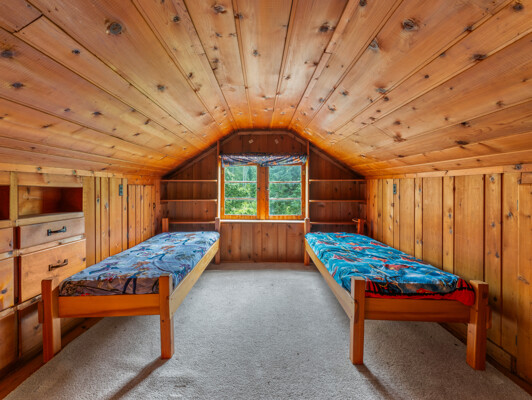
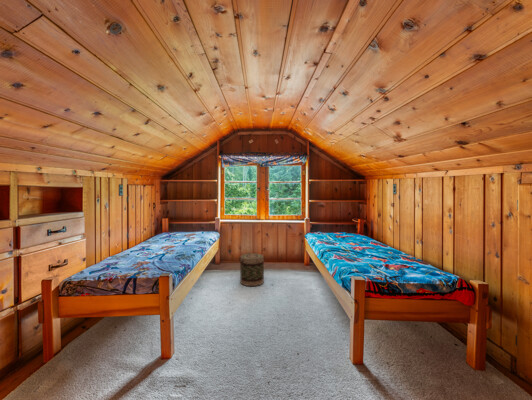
+ basket (252, 268)
